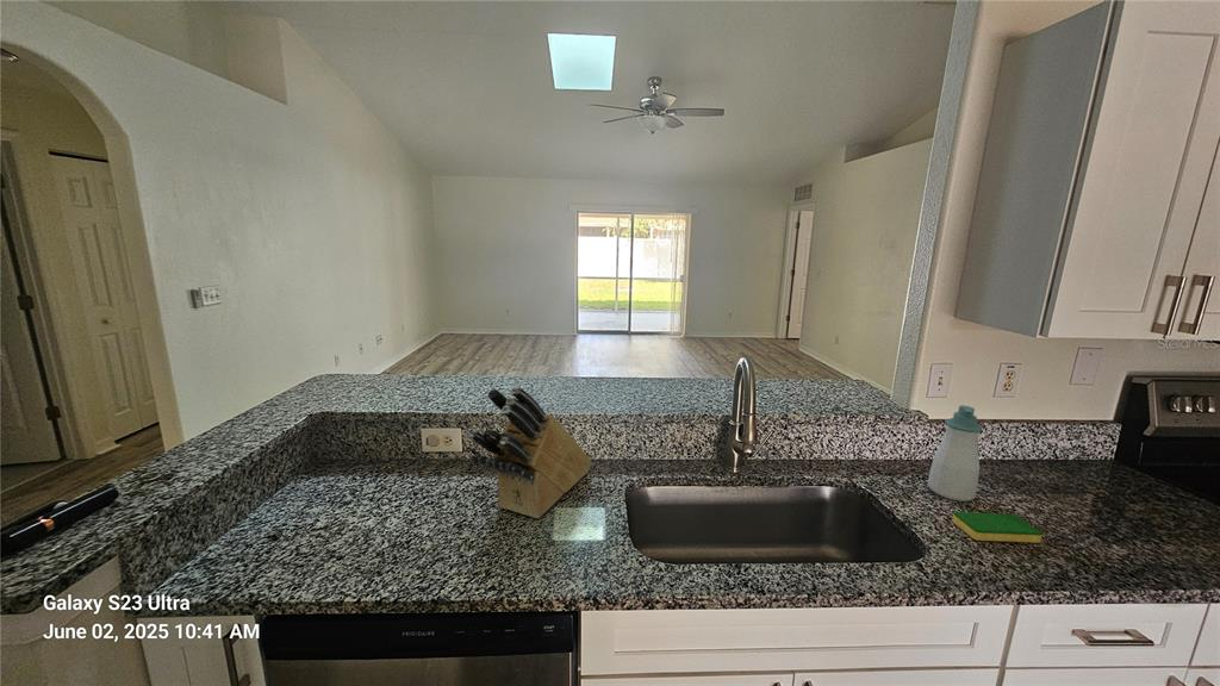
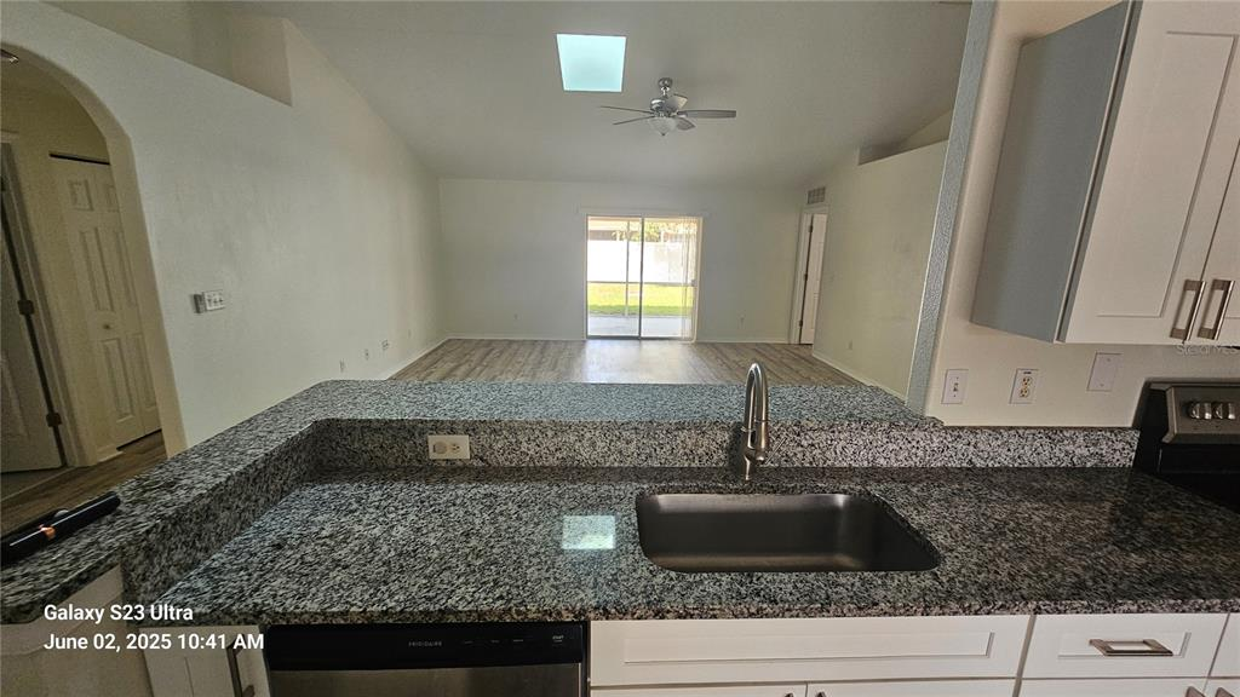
- dish sponge (995, 526)
- knife block (537, 436)
- soap bottle (958, 450)
